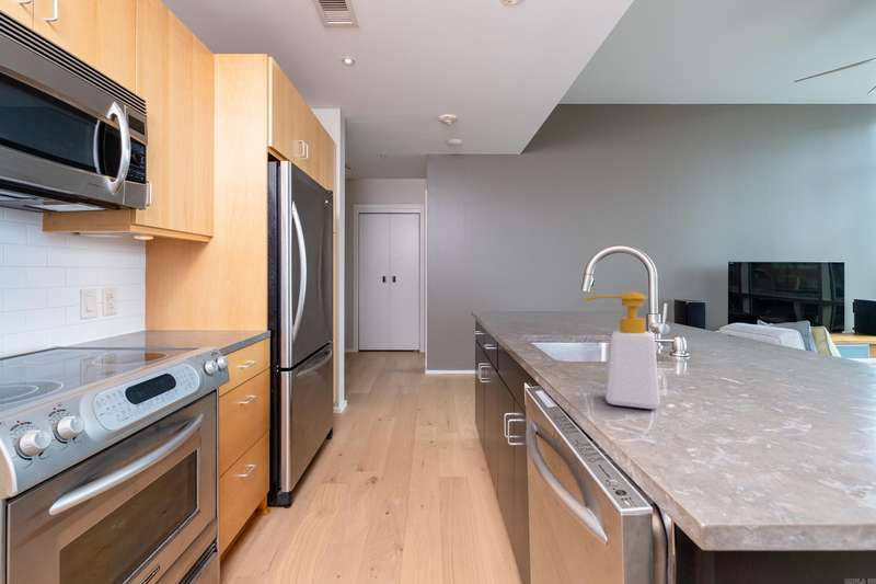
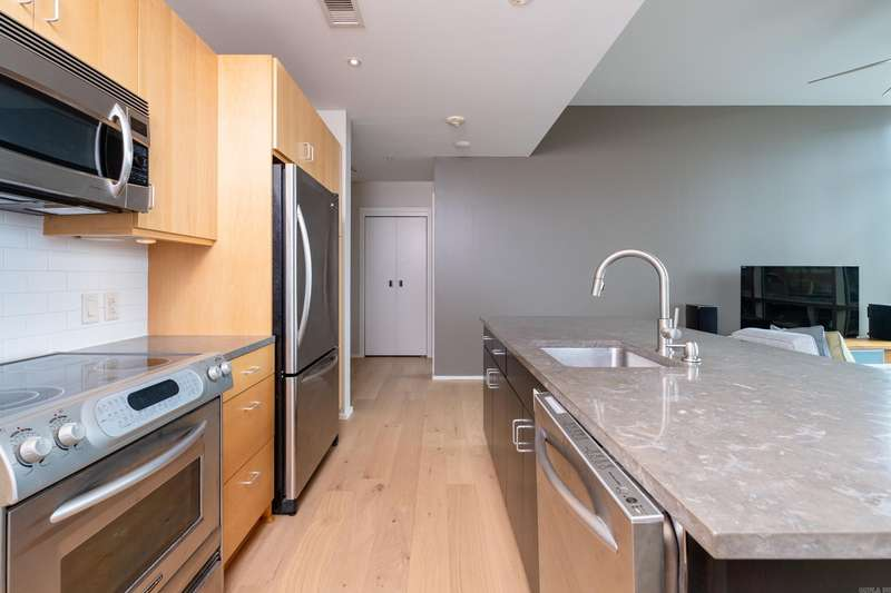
- soap bottle (620, 346)
